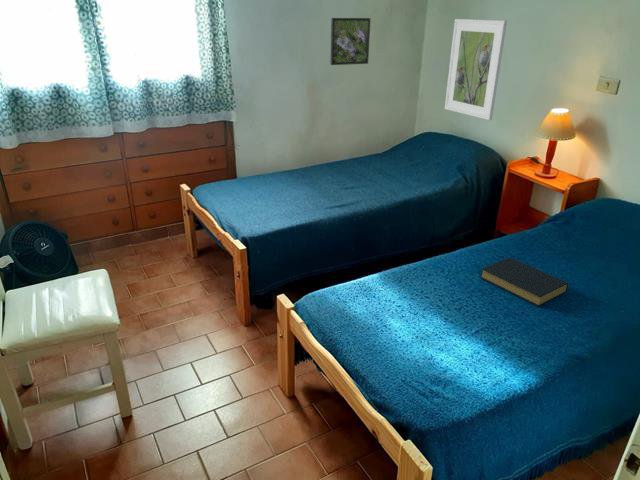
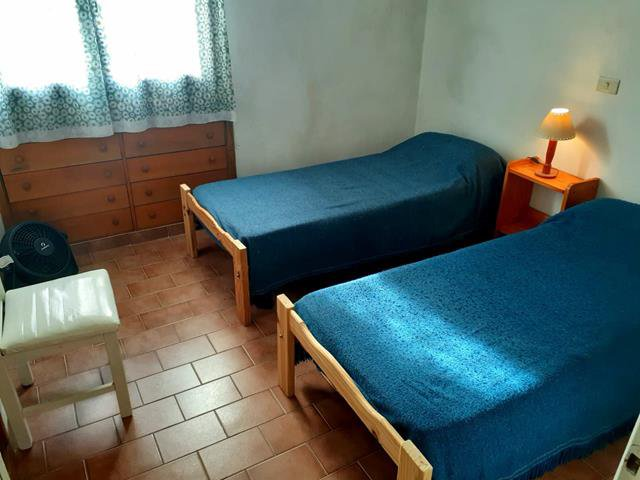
- hardback book (523, 280)
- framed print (473, 68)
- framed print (350, 41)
